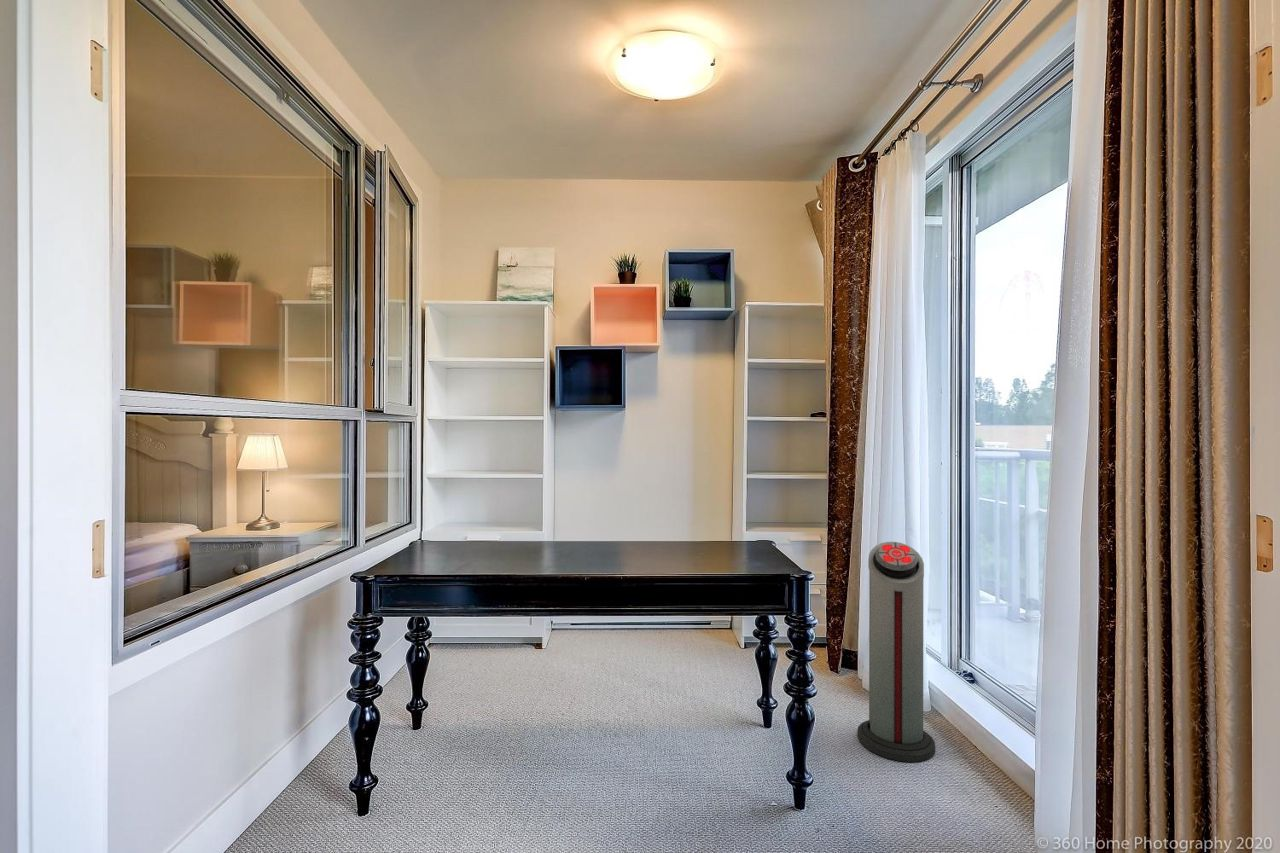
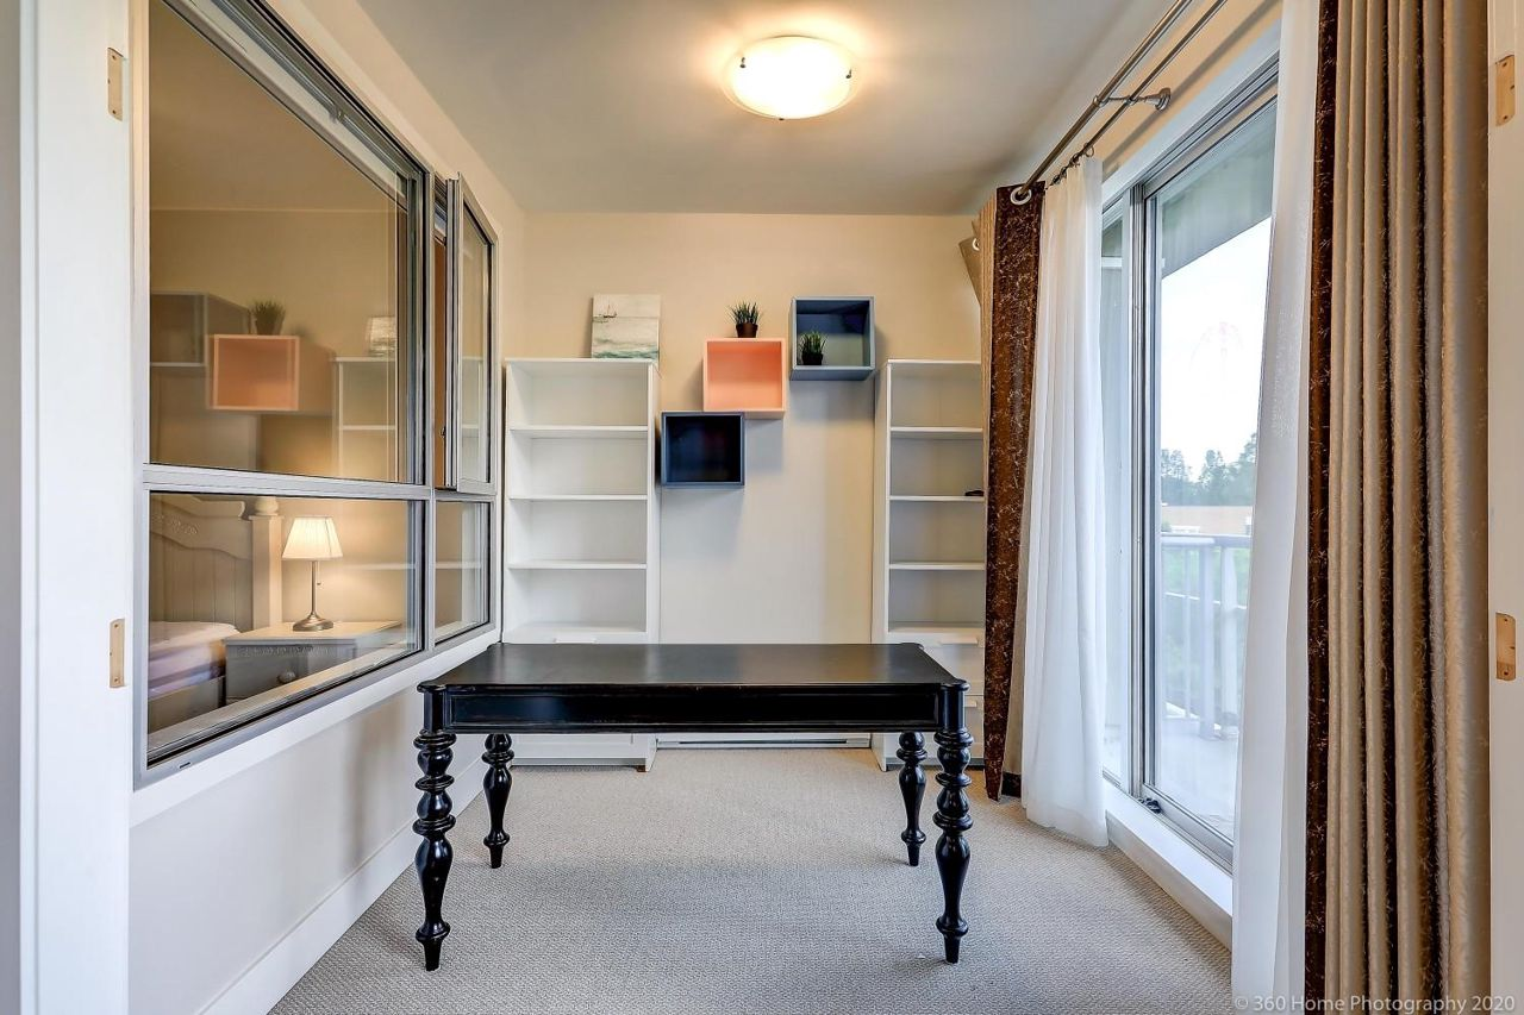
- air purifier (895, 642)
